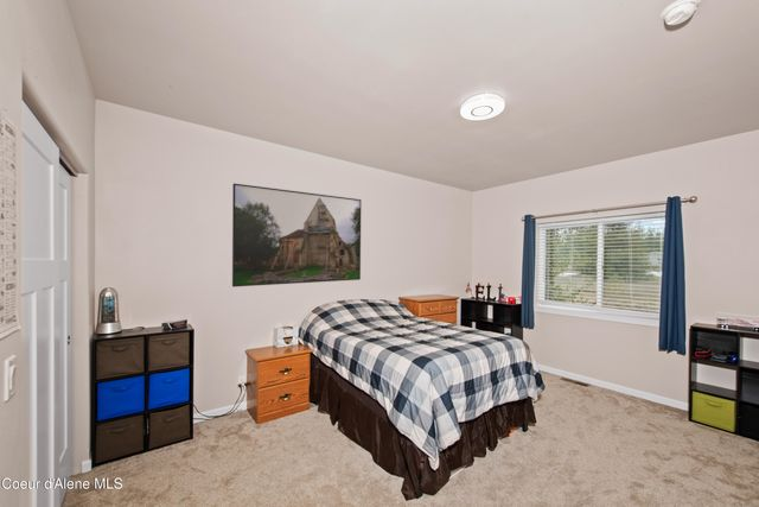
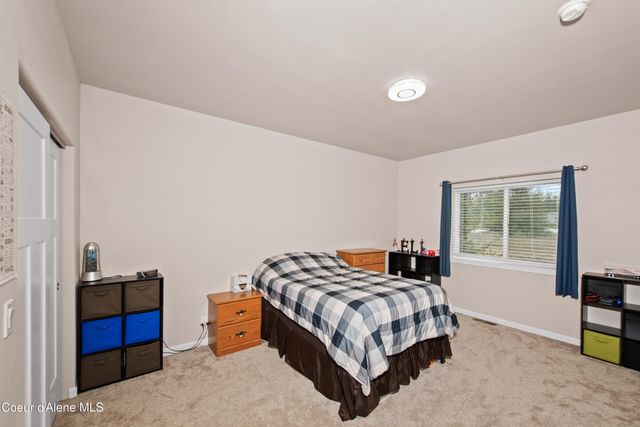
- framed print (304, 237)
